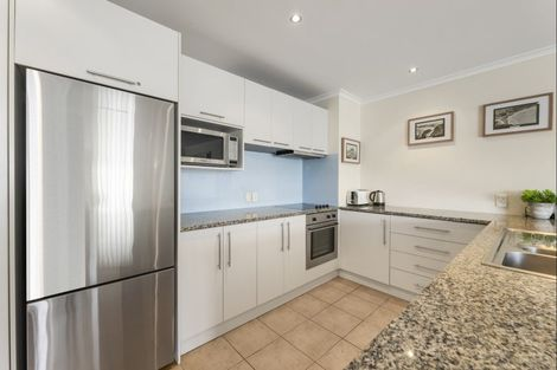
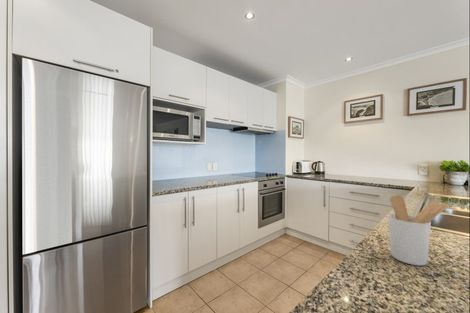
+ utensil holder (417, 228)
